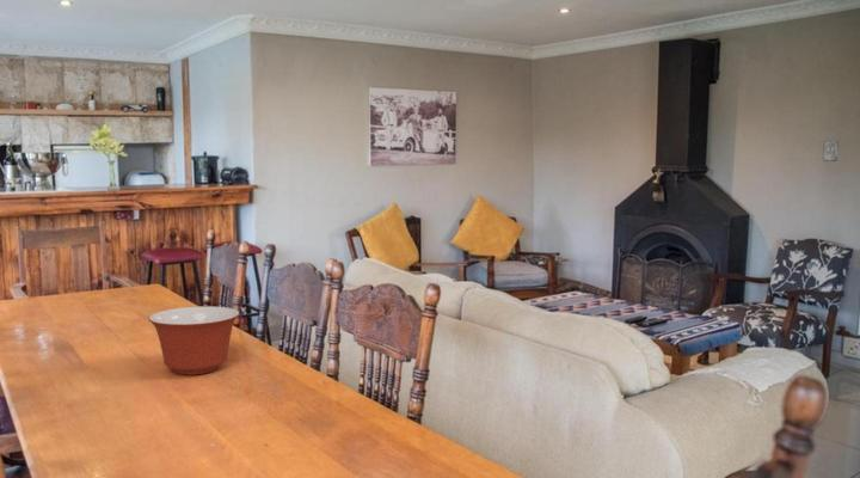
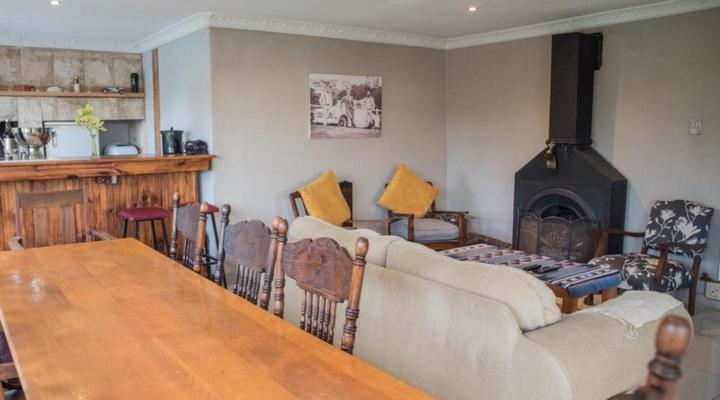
- mixing bowl (195, 342)
